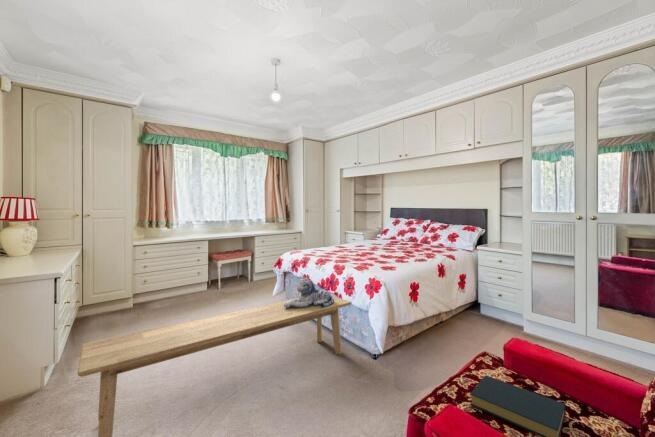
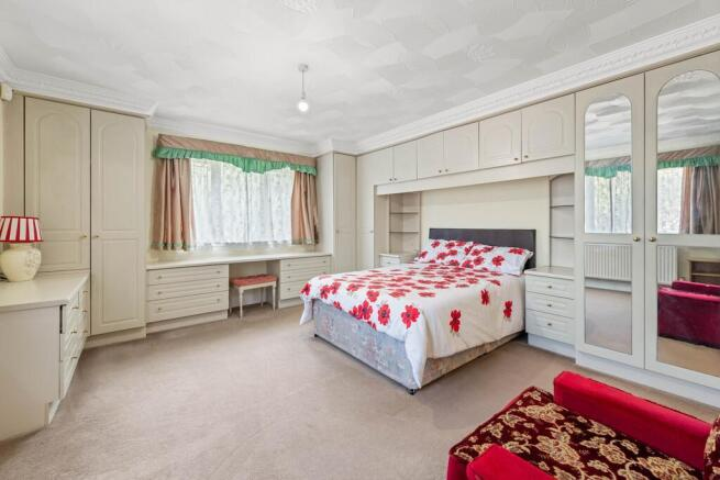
- plush toy (309, 290)
- bench (241, 339)
- hardback book (516, 404)
